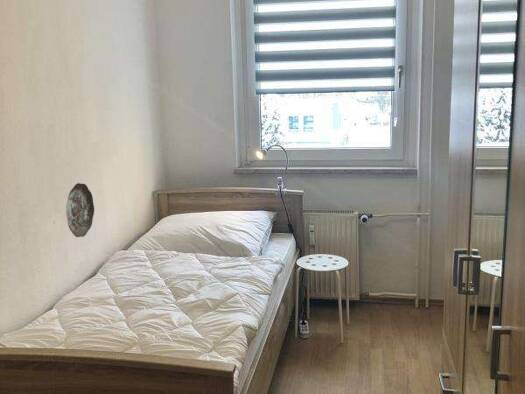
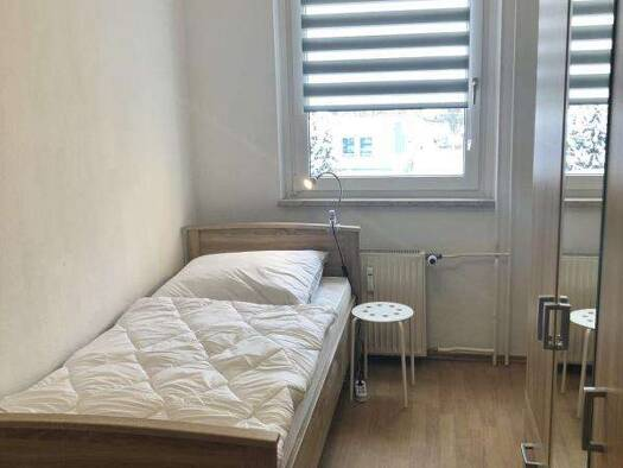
- decorative plate (78, 210)
